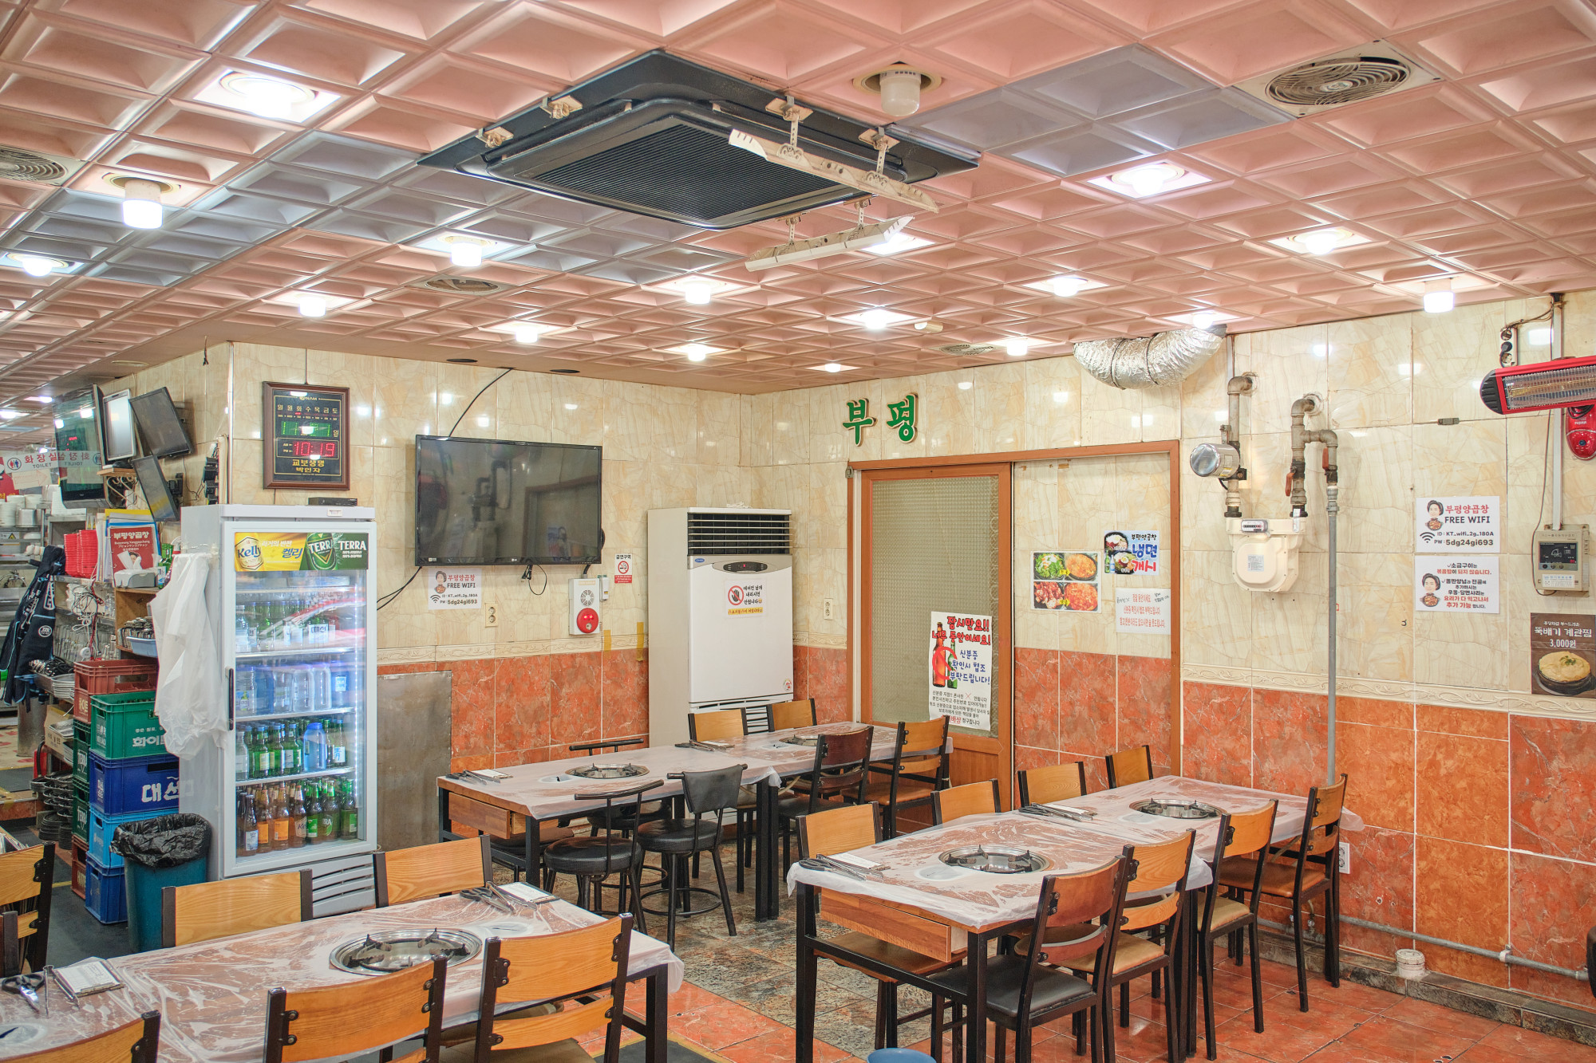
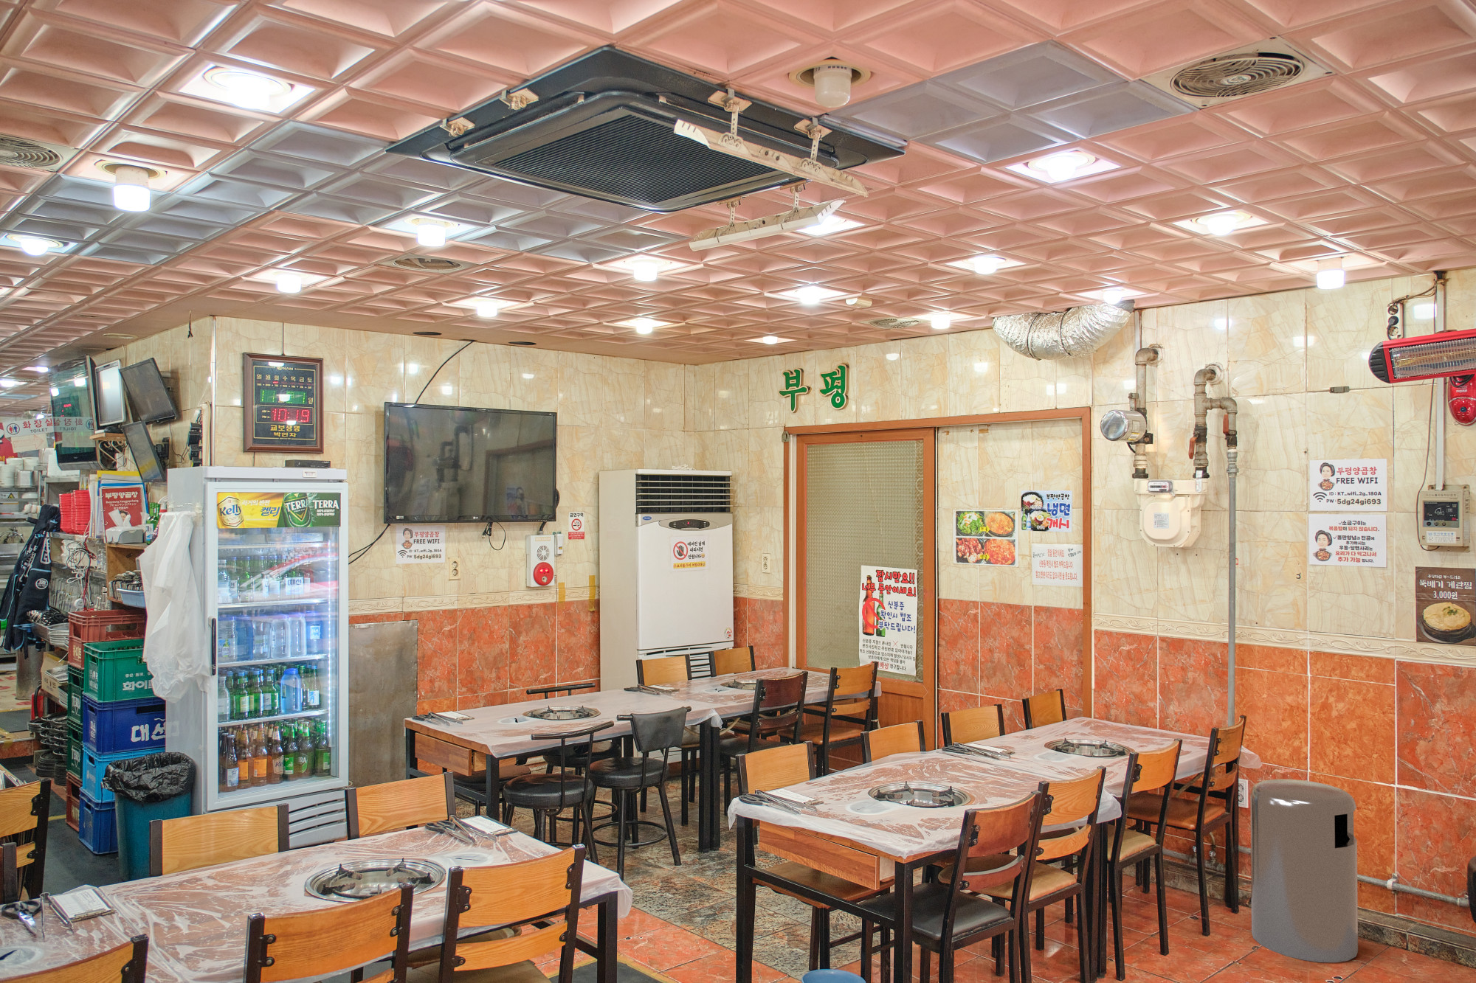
+ trash can (1303, 865)
